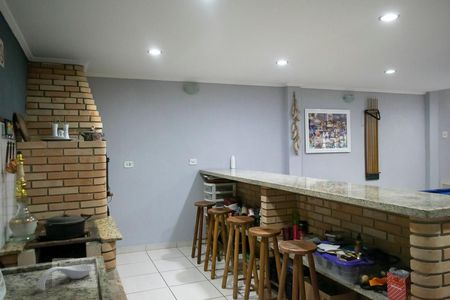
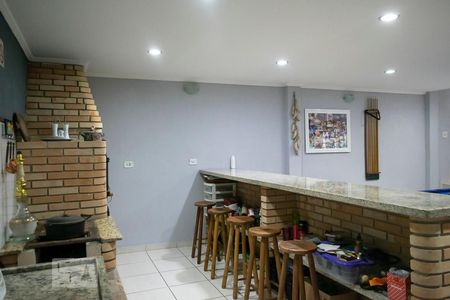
- spoon rest (66, 272)
